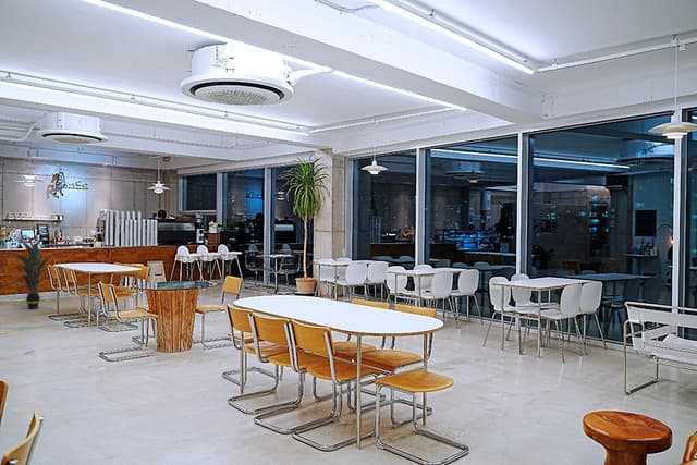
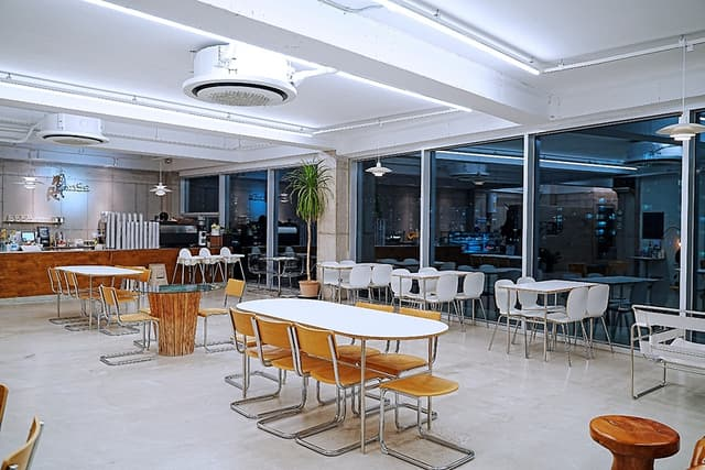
- indoor plant (29, 270)
